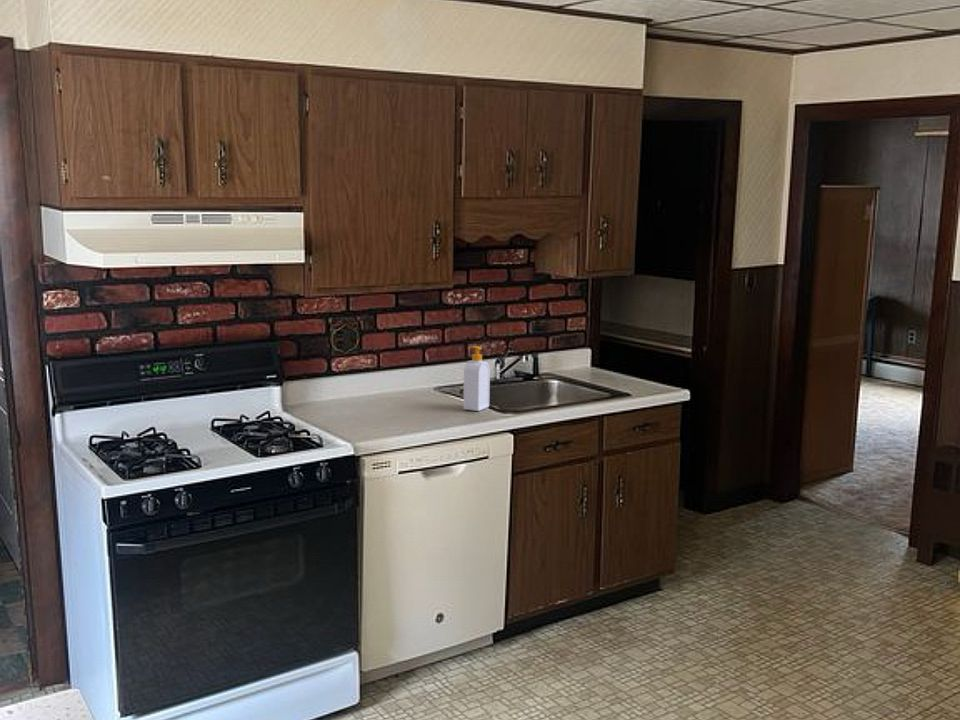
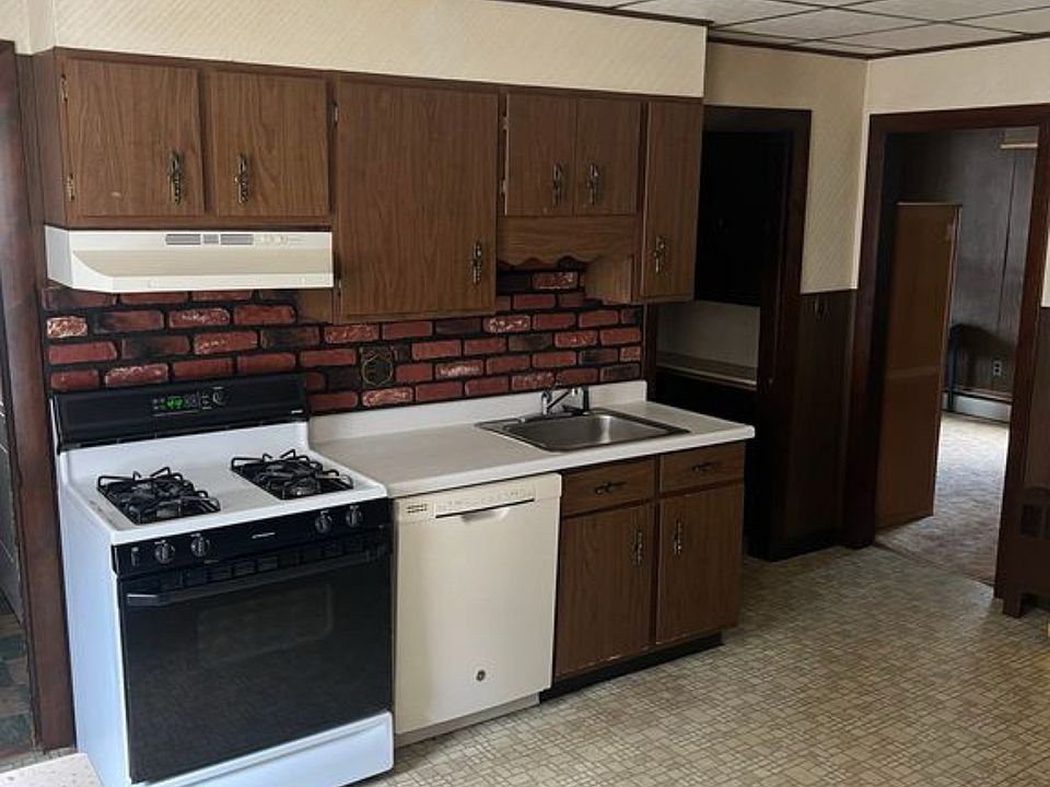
- soap bottle (475, 377)
